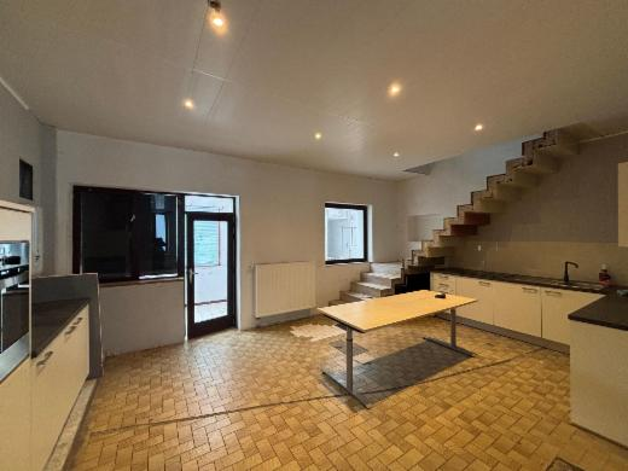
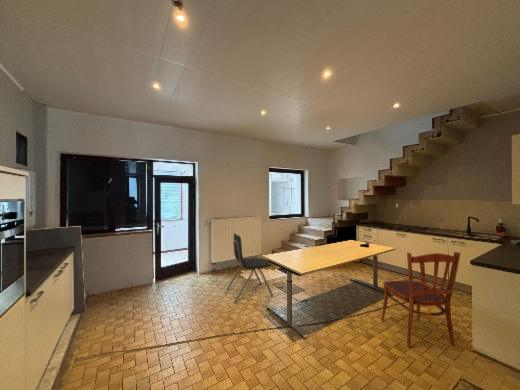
+ dining chair (249, 263)
+ dining chair (416, 290)
